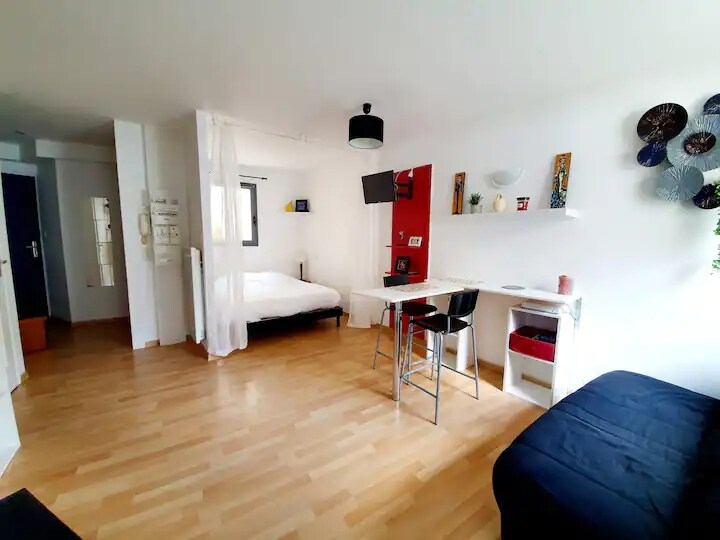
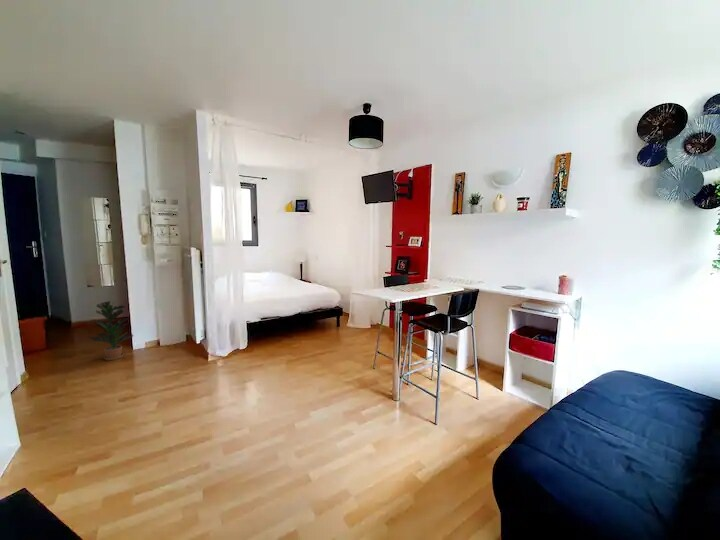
+ potted plant (111, 329)
